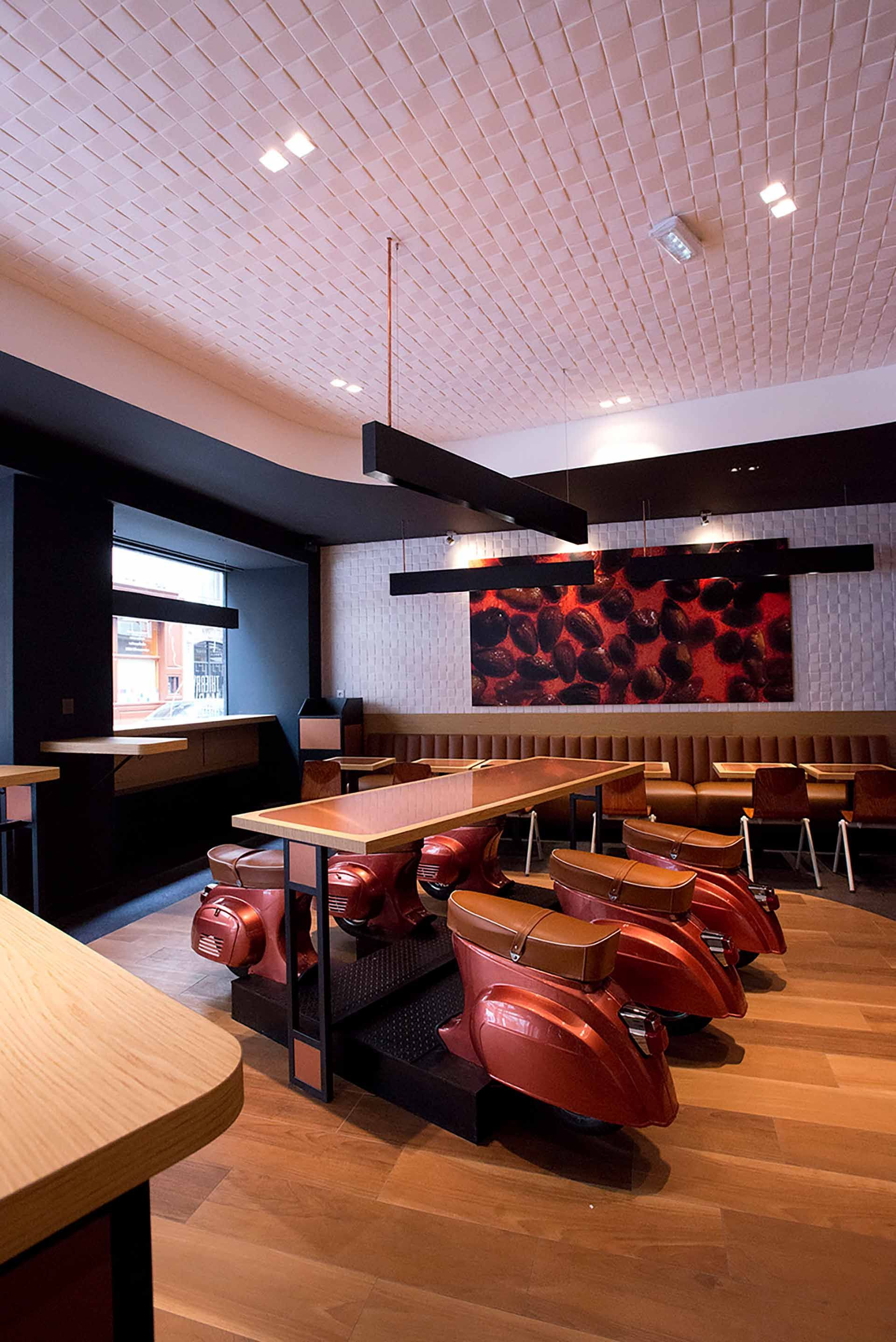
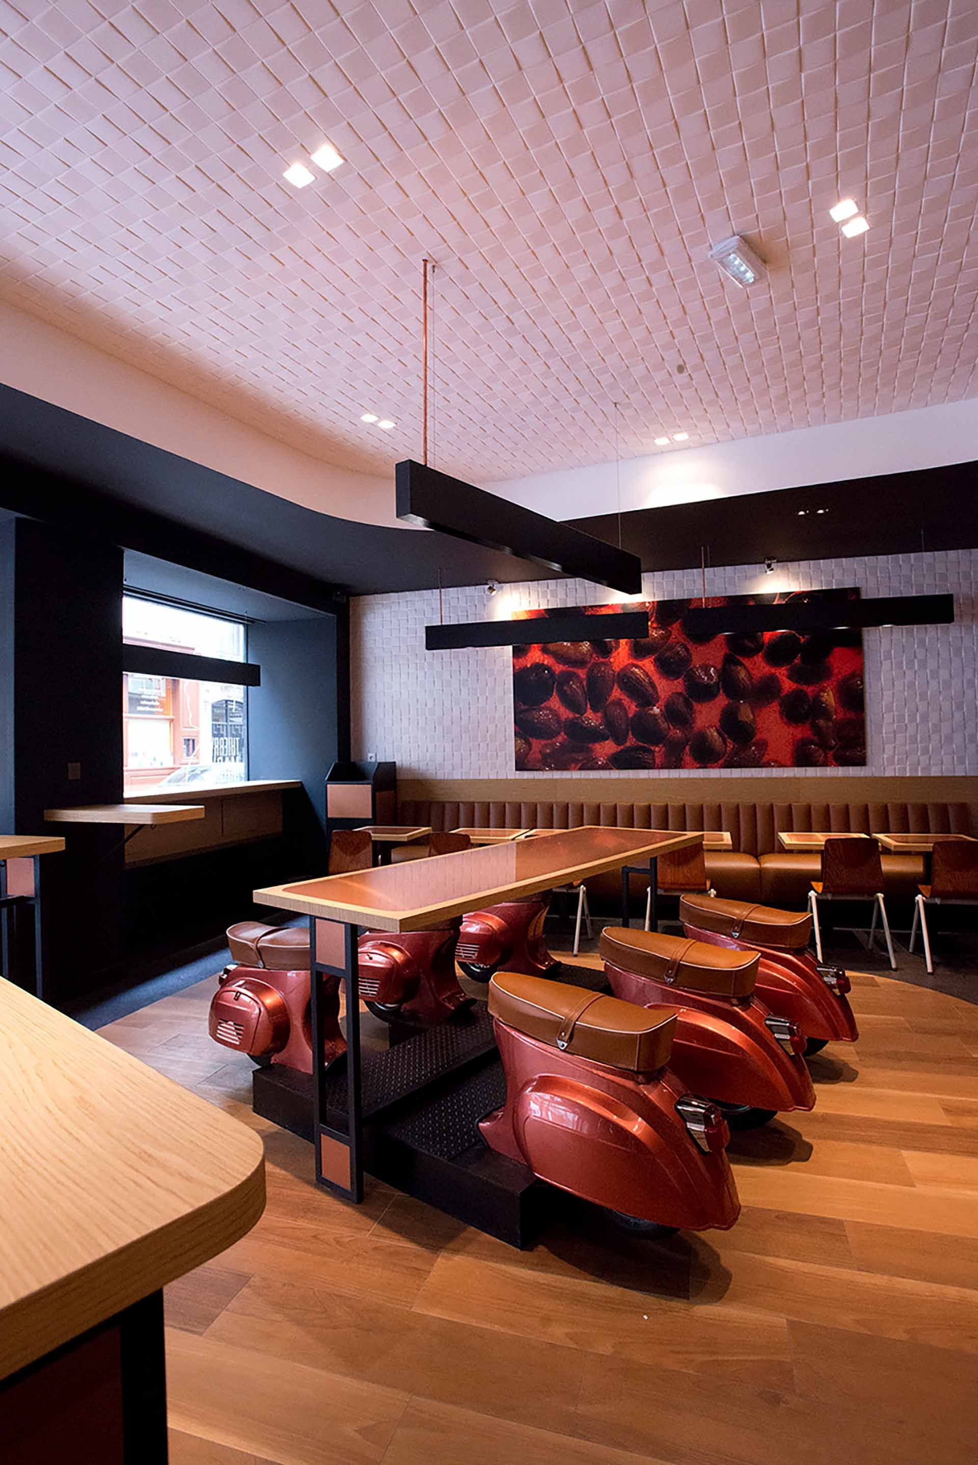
+ eyeball (680, 369)
